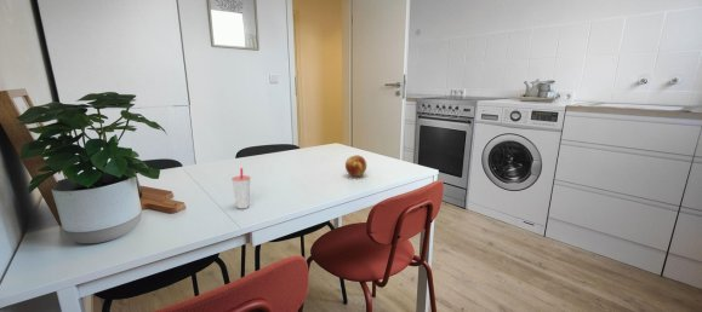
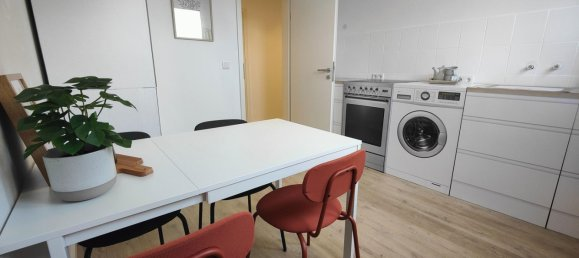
- cup (241, 187)
- fruit (355, 166)
